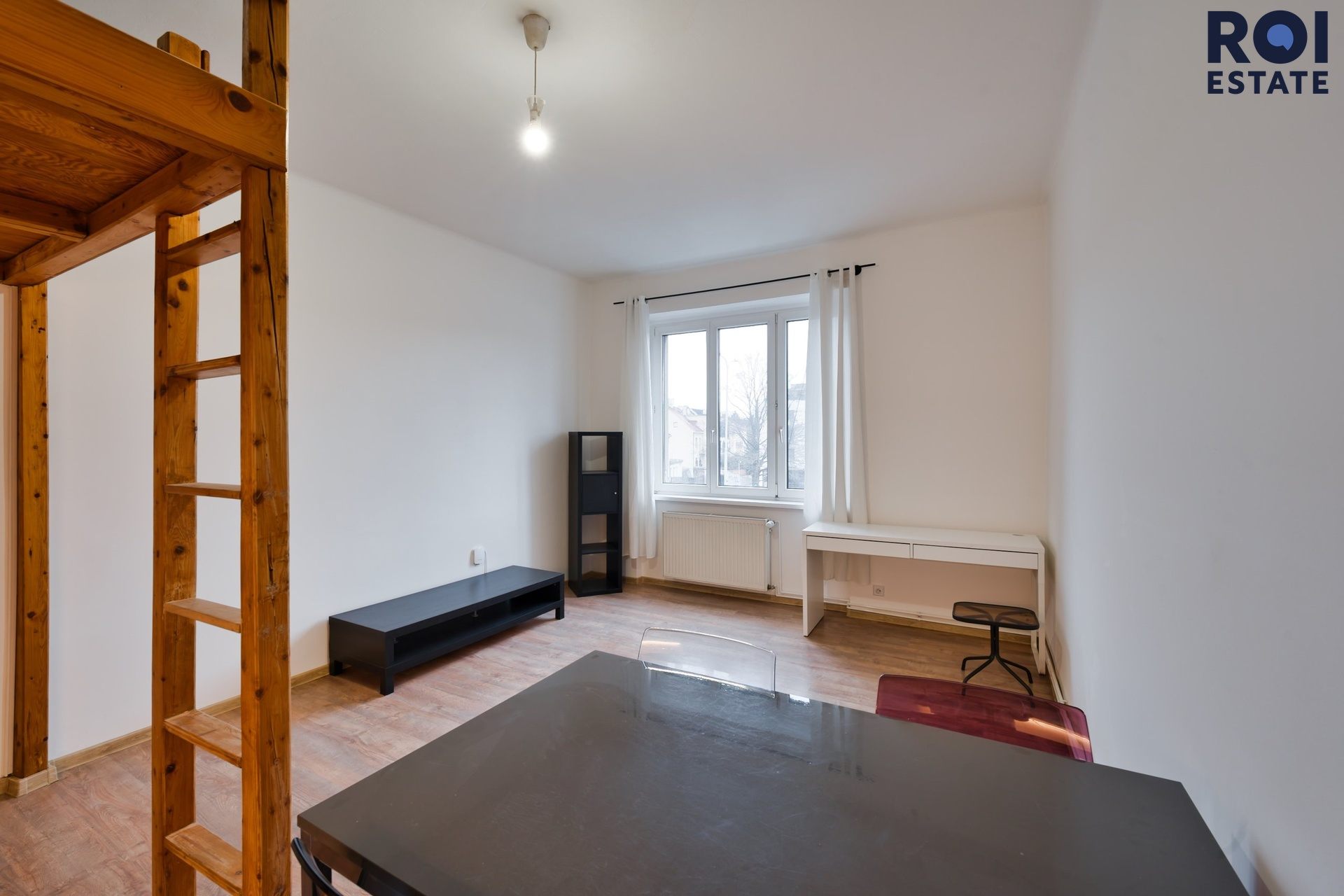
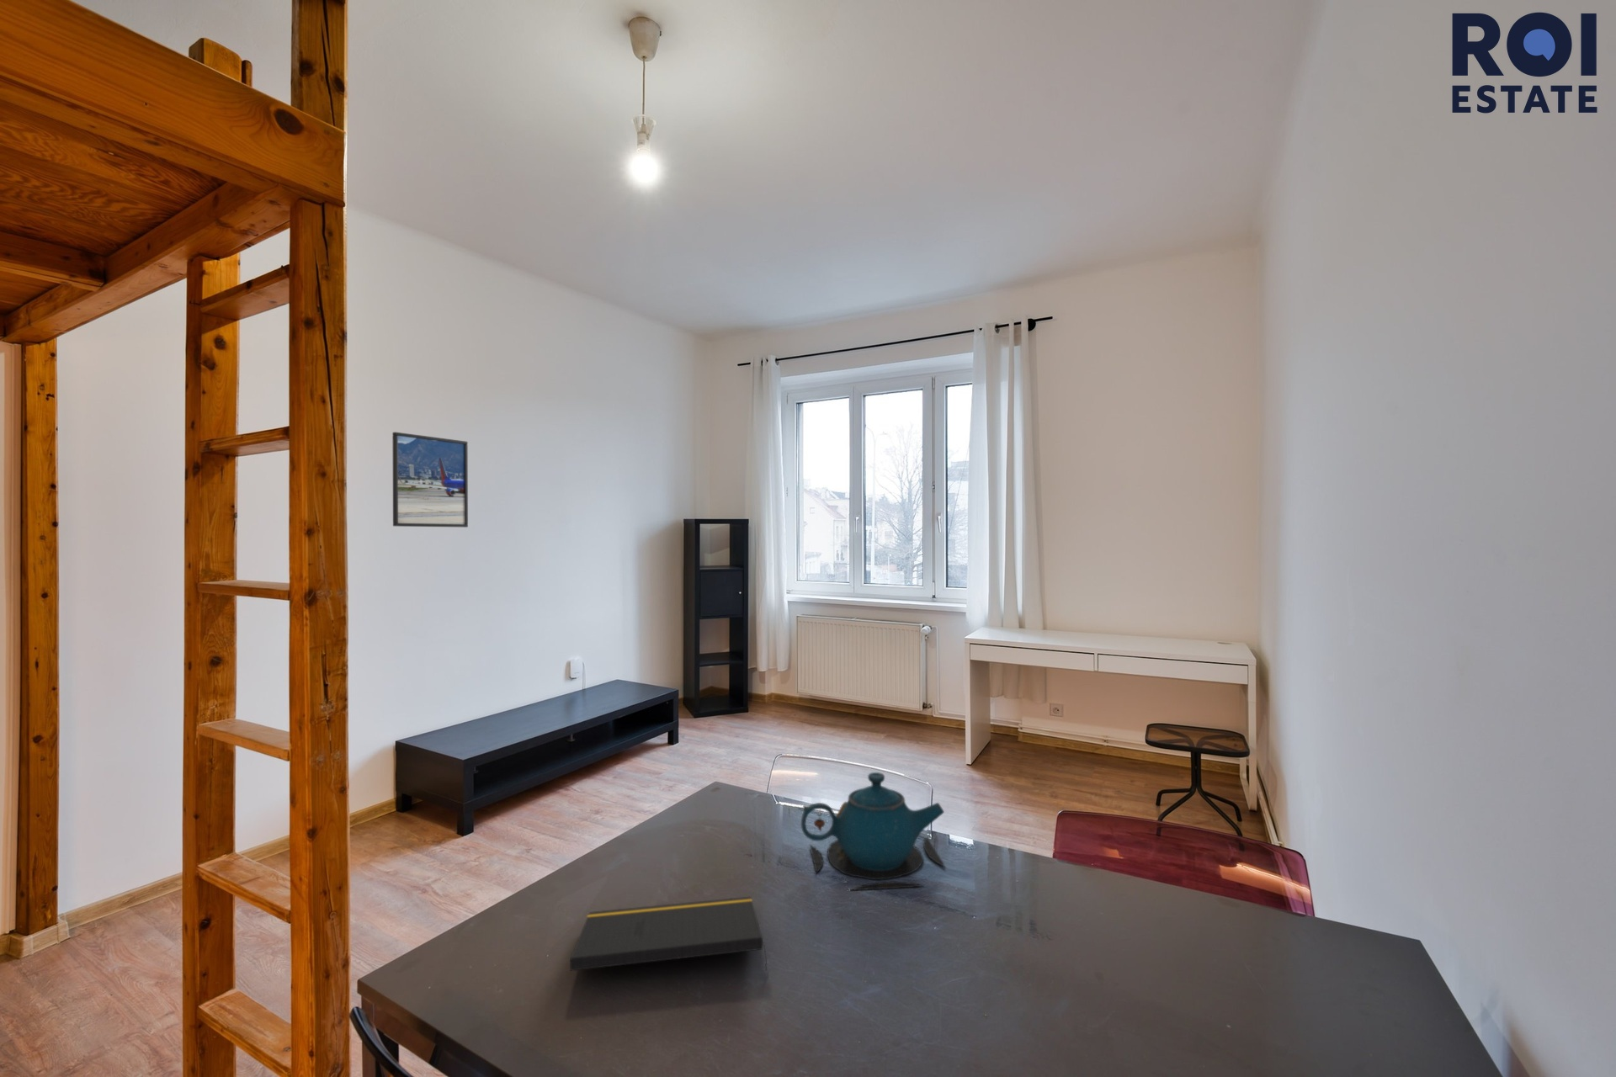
+ notepad (670, 930)
+ teapot (872, 815)
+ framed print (432, 481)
